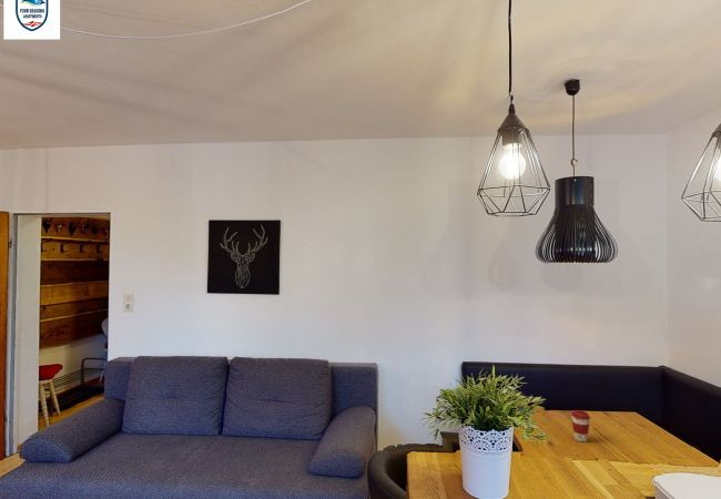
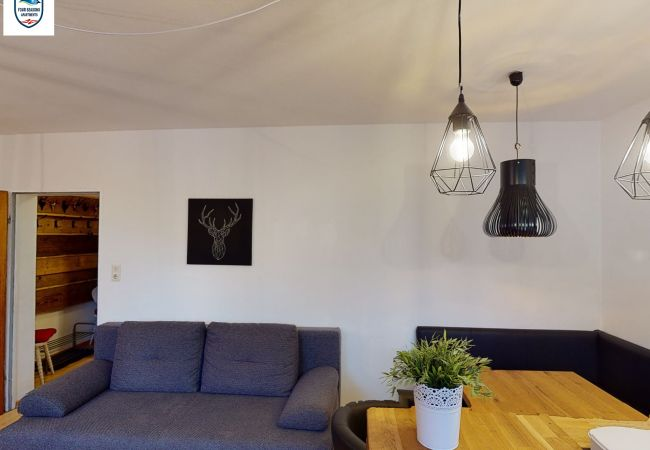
- coffee cup (580, 426)
